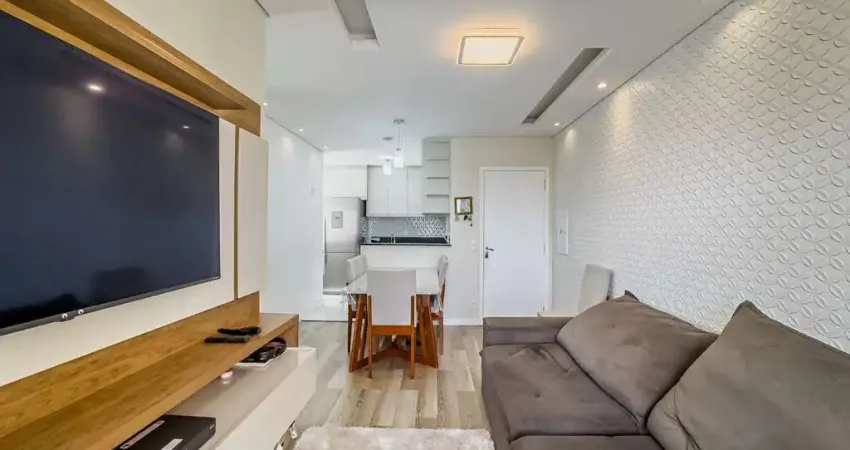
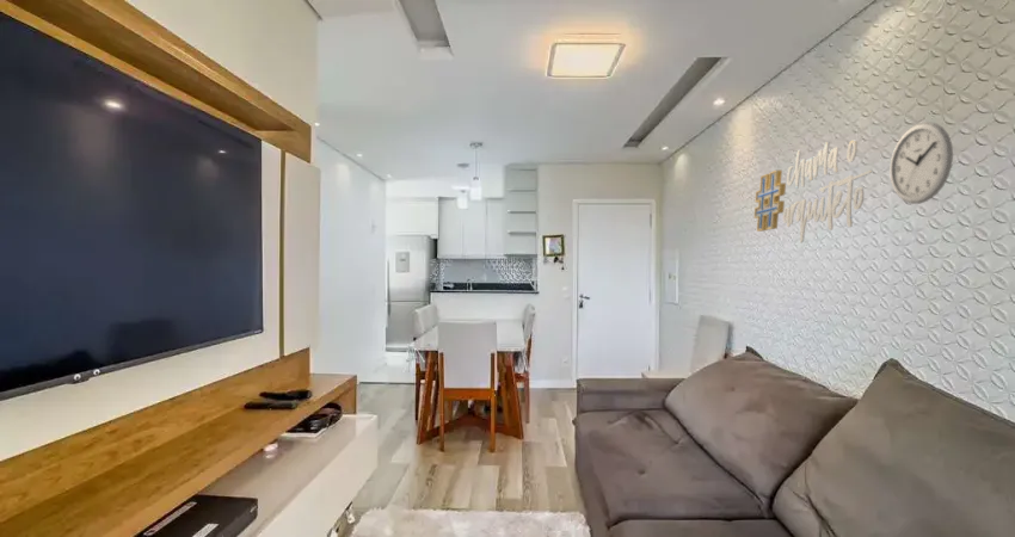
+ wall clock (917, 163)
+ decorative wall piece (802, 199)
